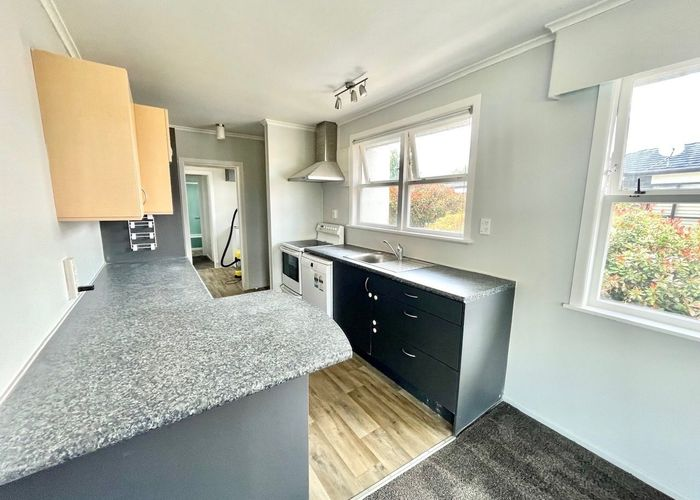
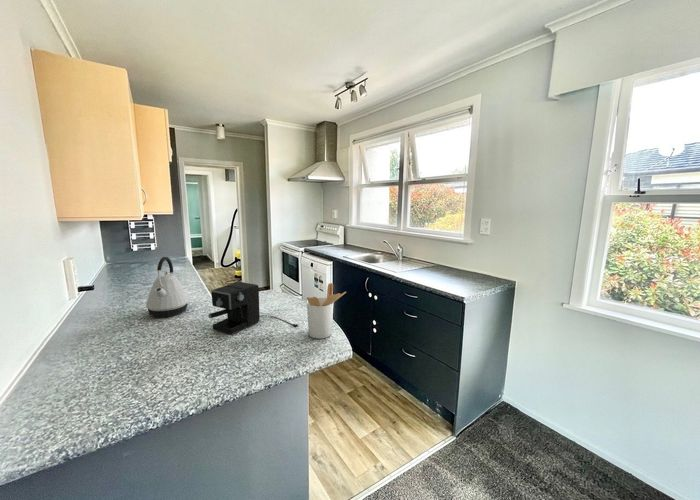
+ coffee maker (253, 309)
+ kettle (166, 285)
+ utensil holder (325, 311)
